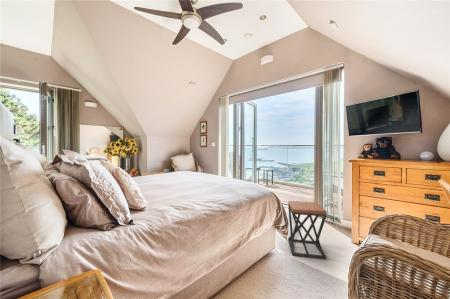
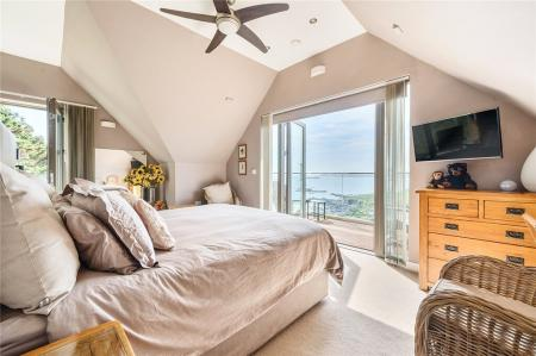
- stool (304, 227)
